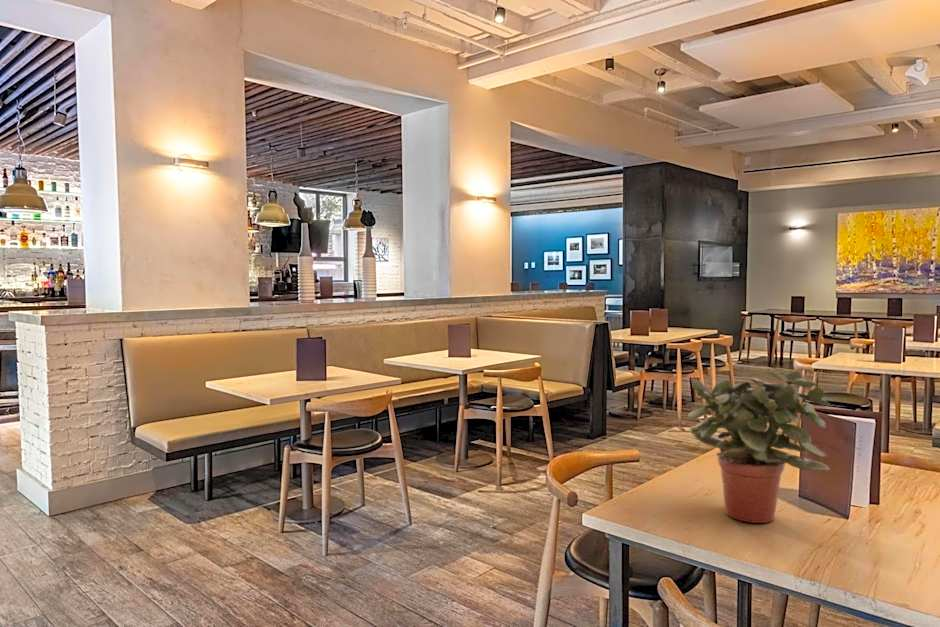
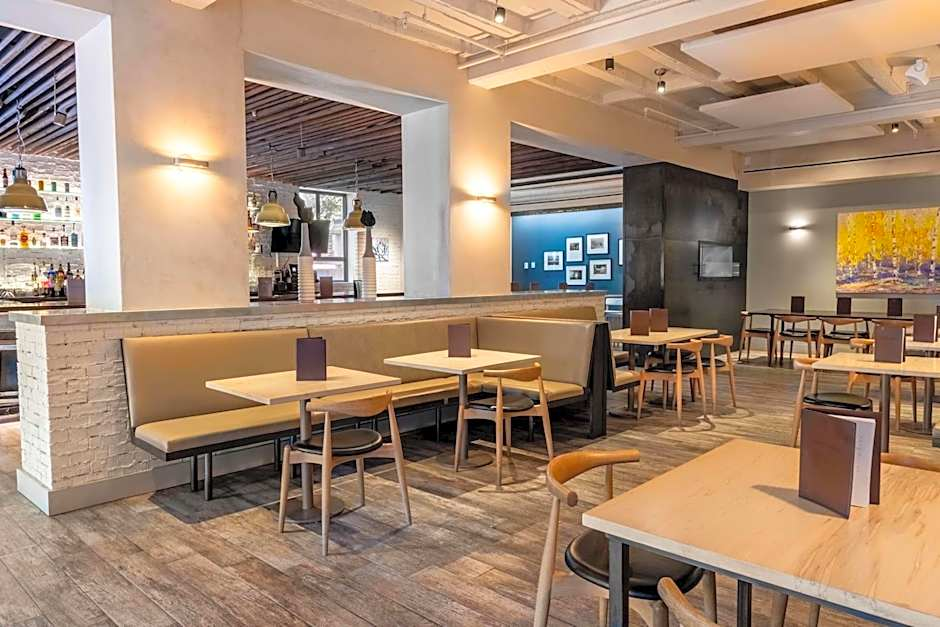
- potted plant (749, 442)
